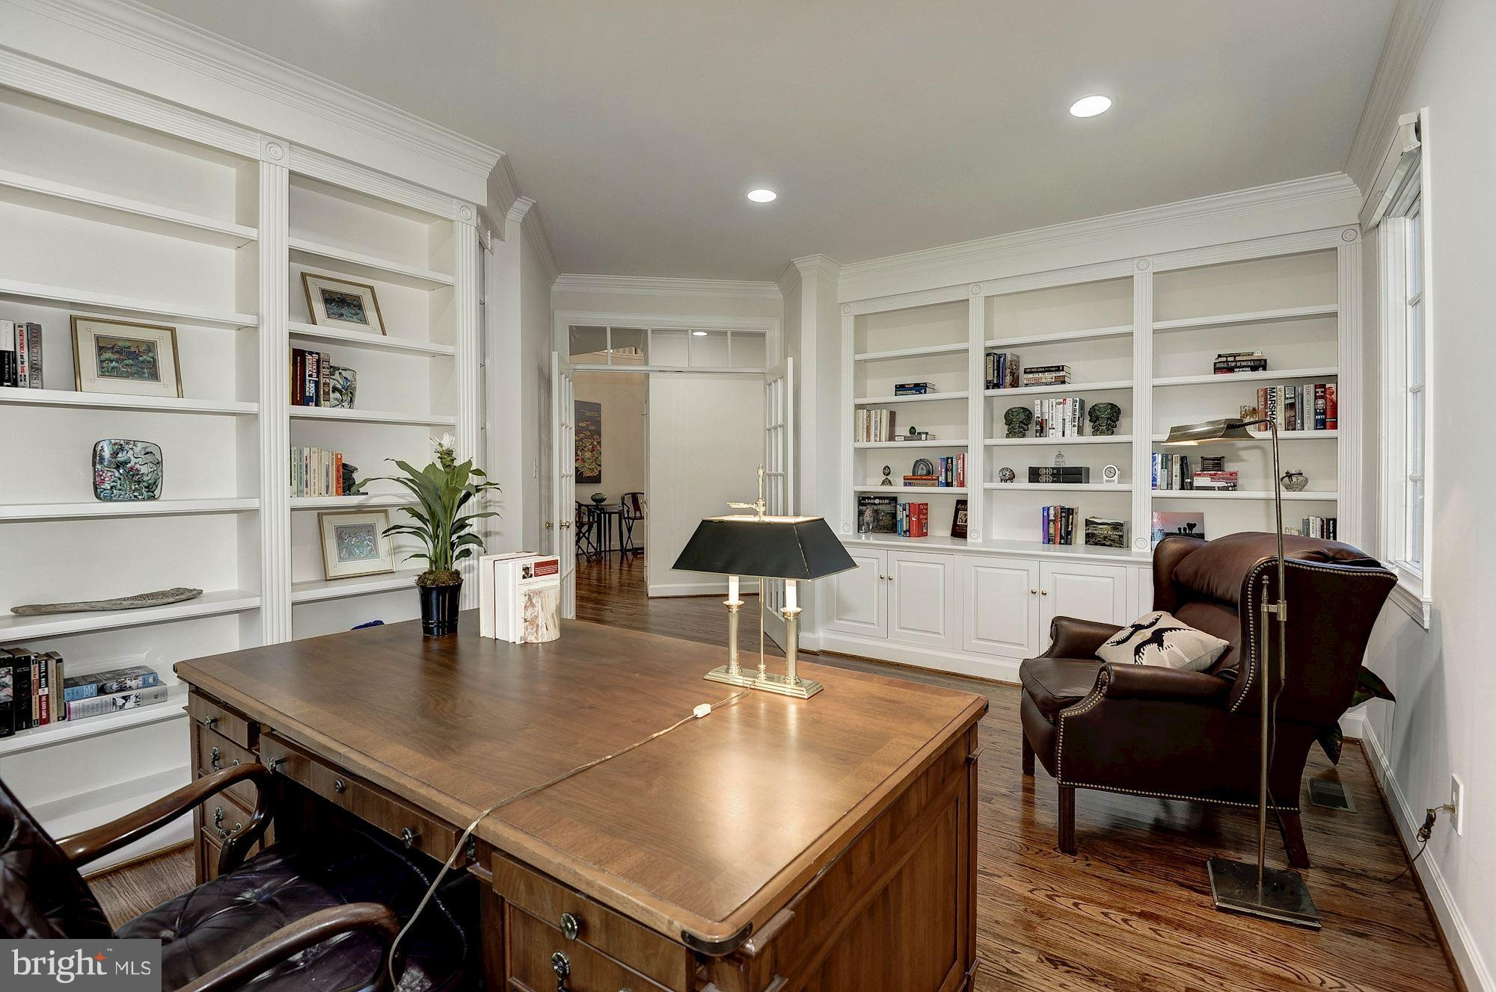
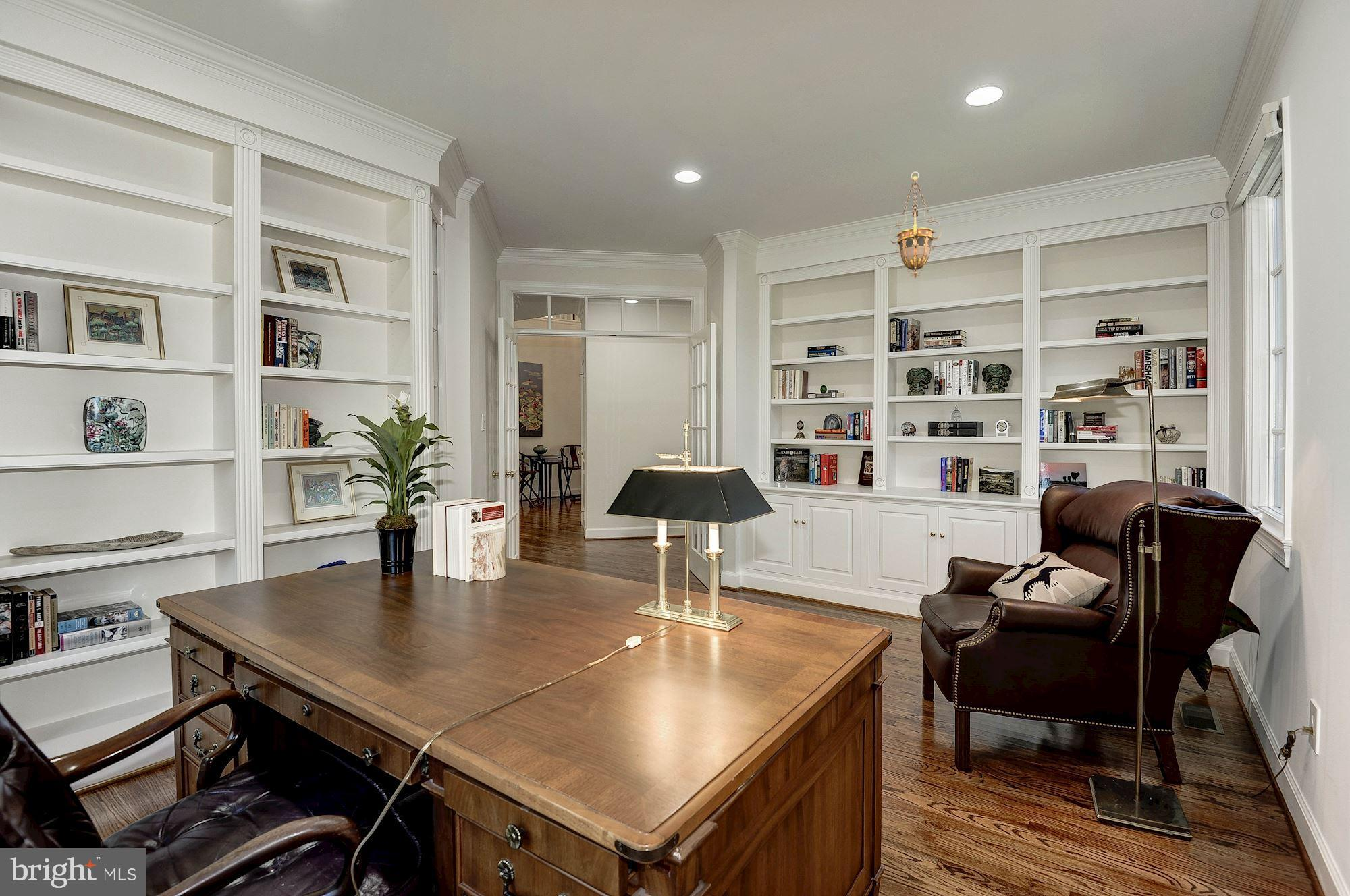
+ hanging lantern (915, 225)
